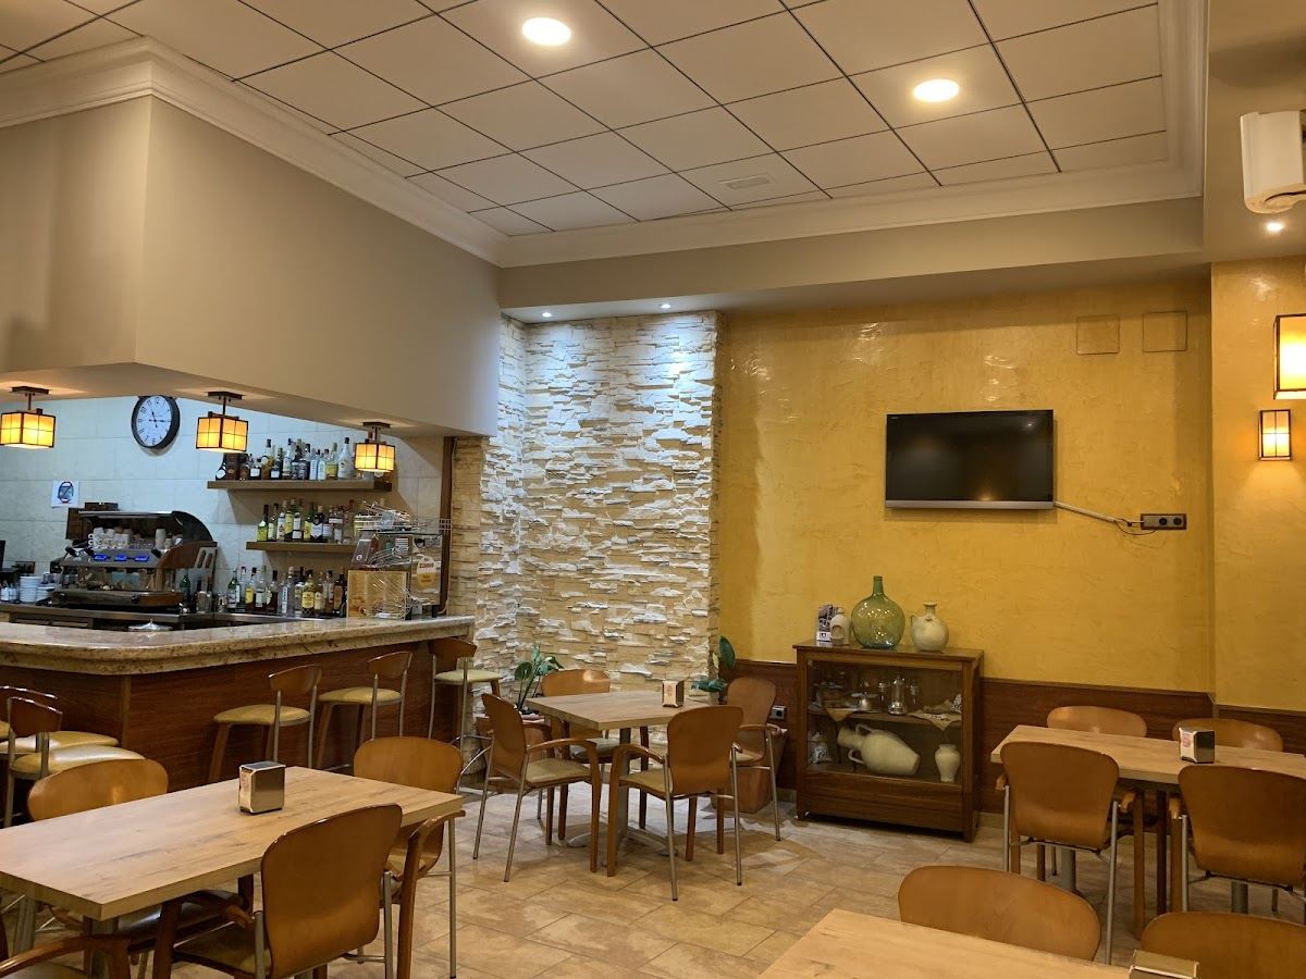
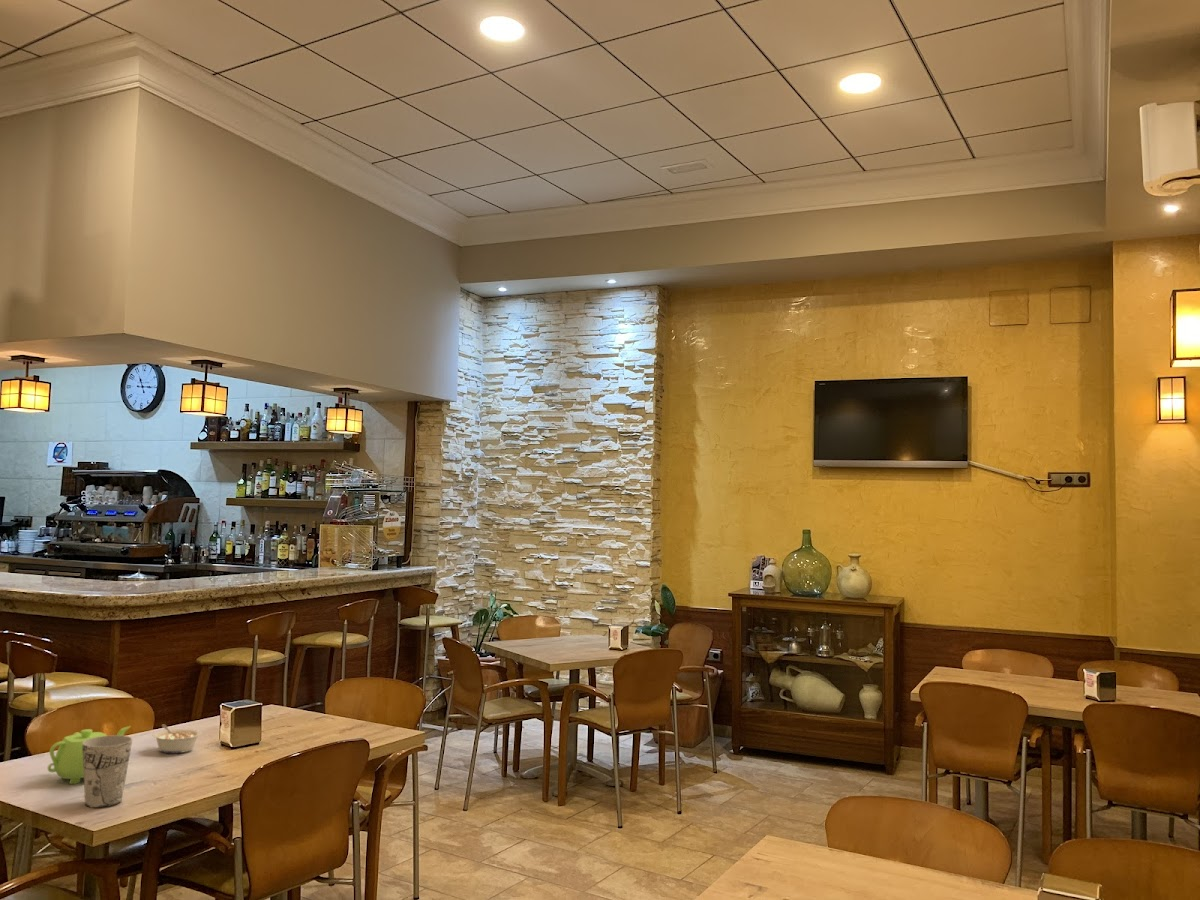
+ teapot (82, 753)
+ cup (105, 771)
+ legume (175, 739)
